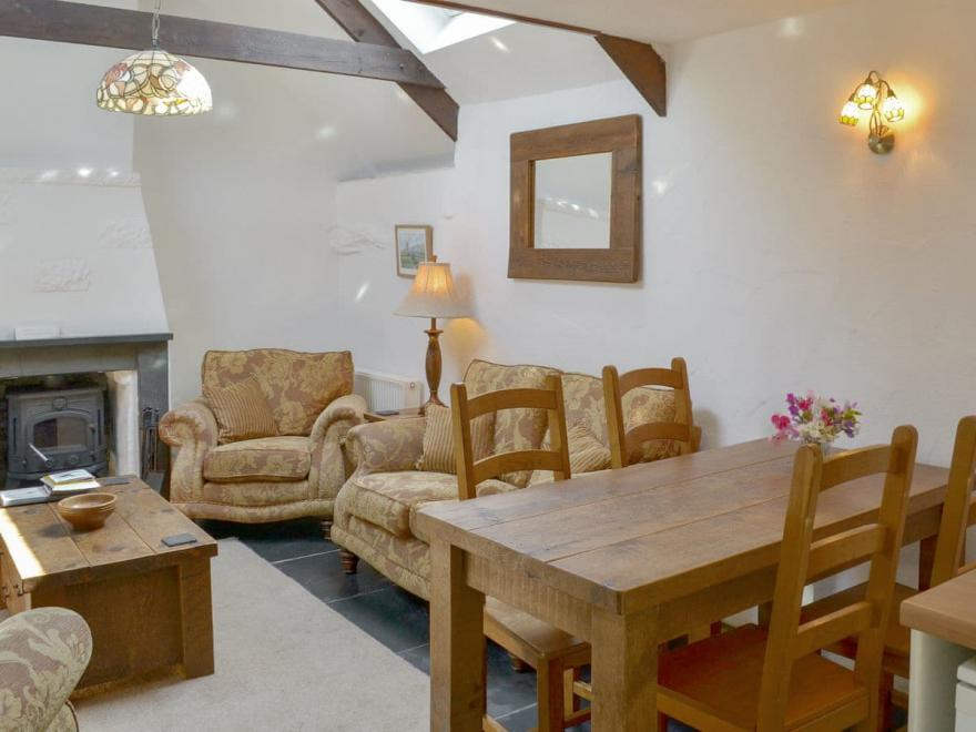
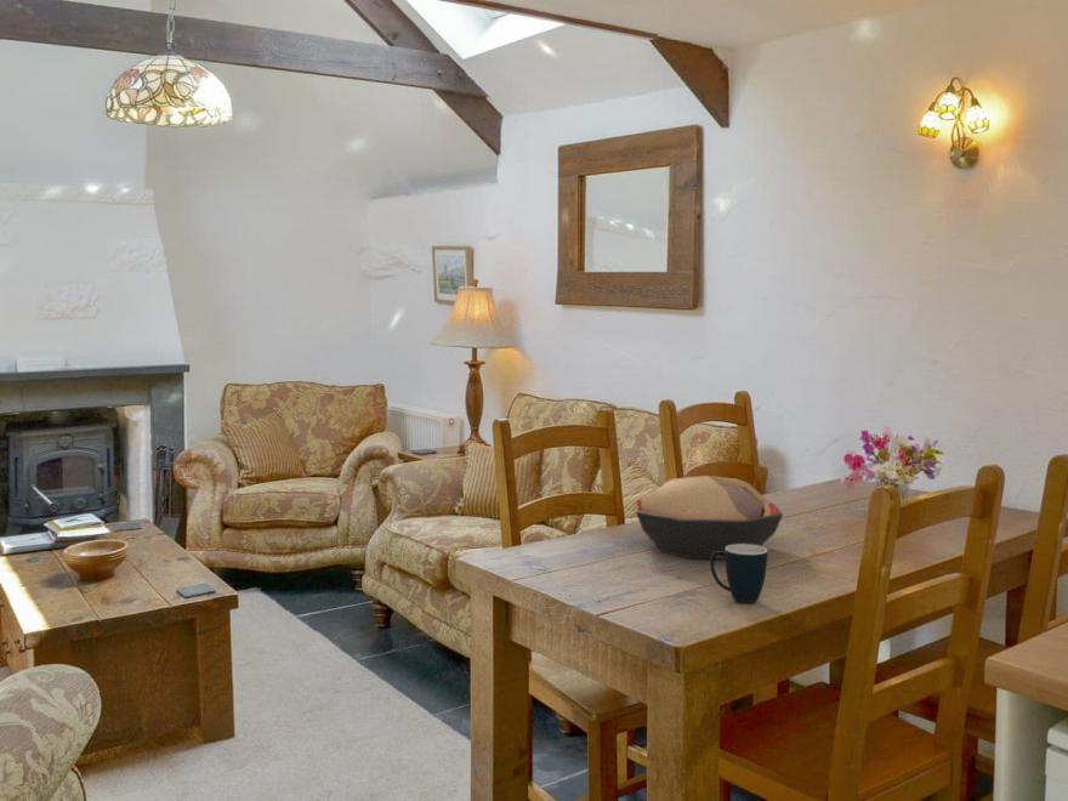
+ decorative bowl (706, 511)
+ mug (737, 573)
